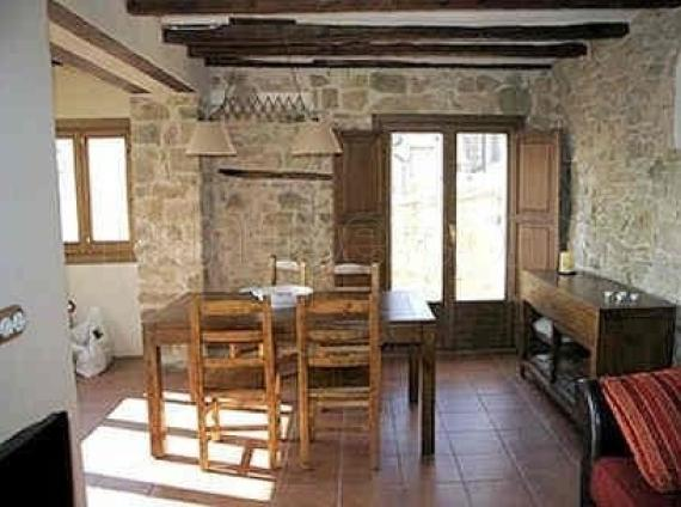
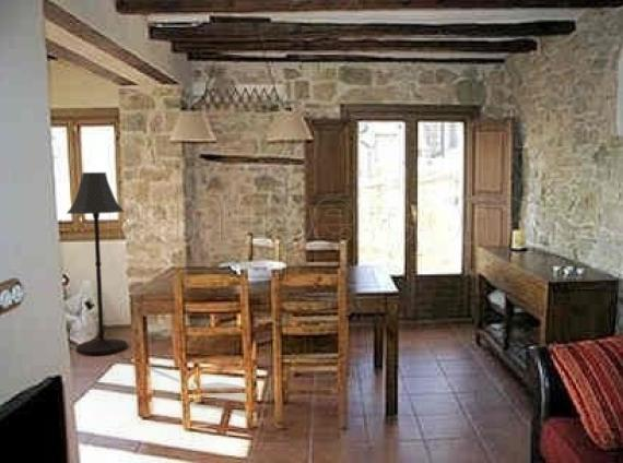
+ floor lamp (97, 261)
